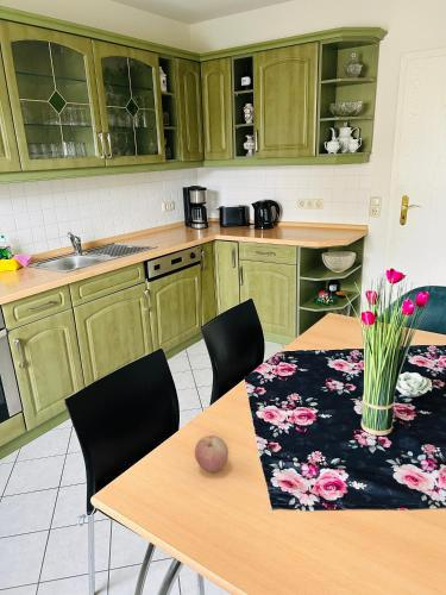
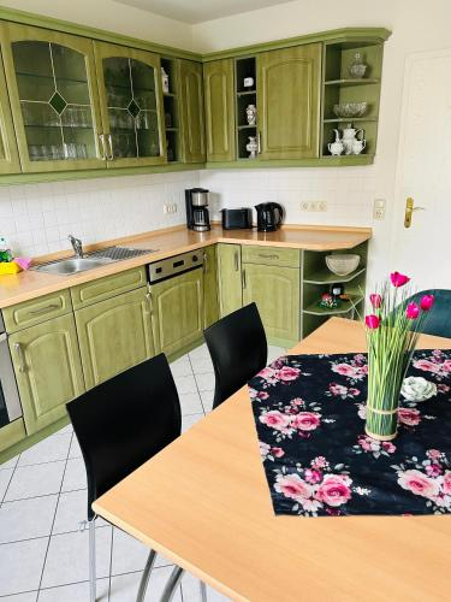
- apple (211, 453)
